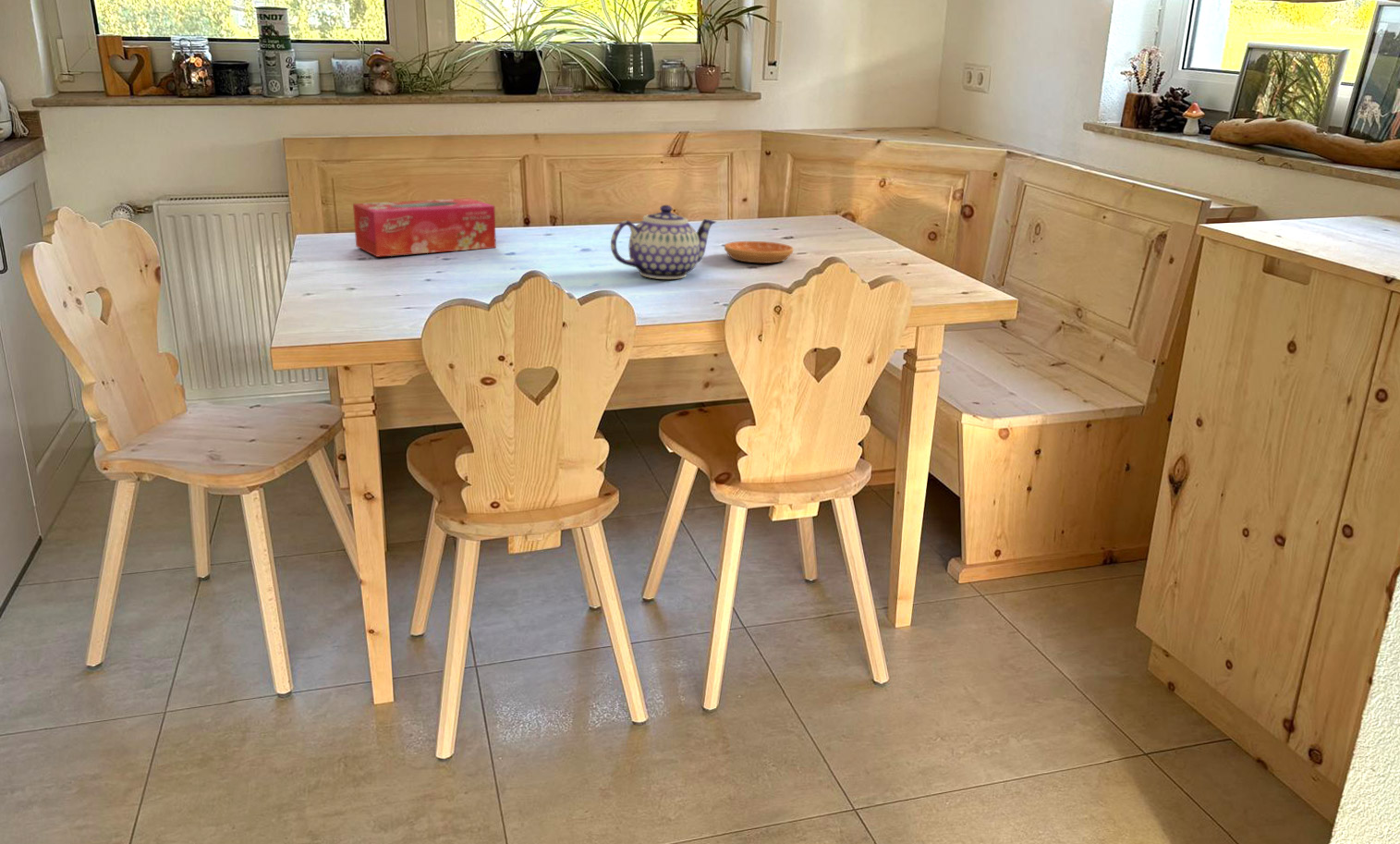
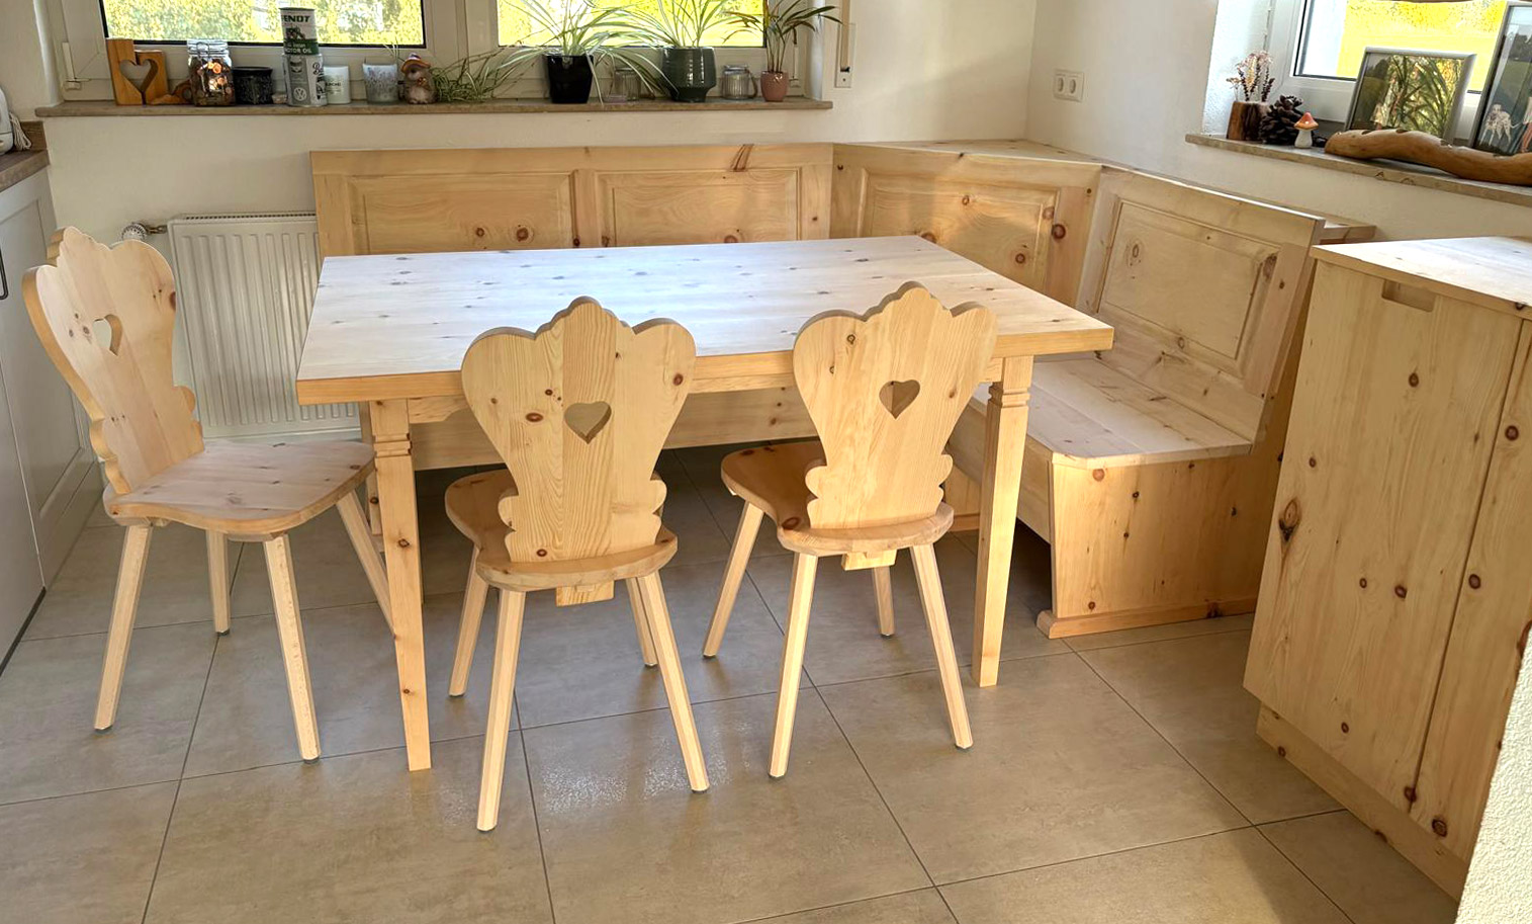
- teapot (664, 239)
- saucer (758, 252)
- tissue box (425, 226)
